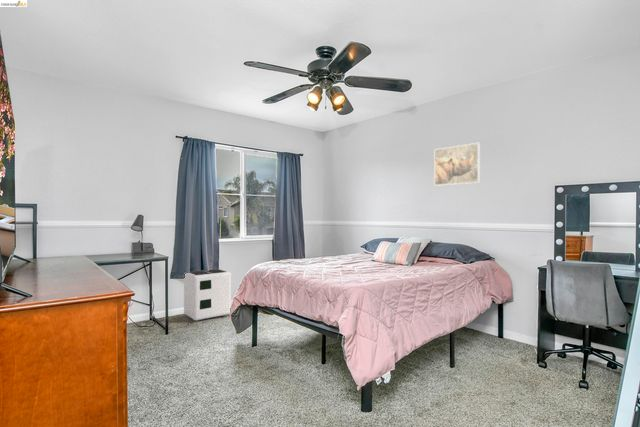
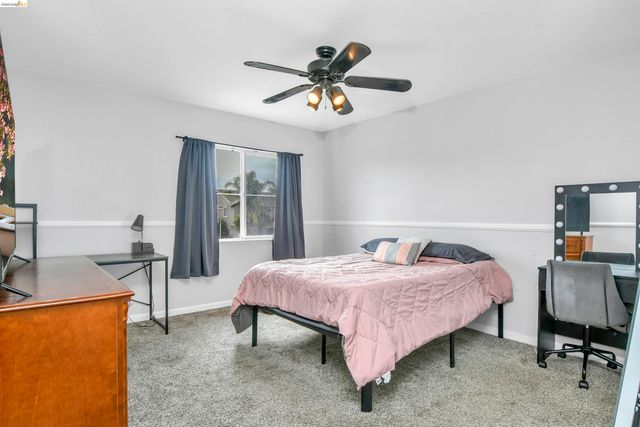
- air purifier (207, 293)
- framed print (455, 165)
